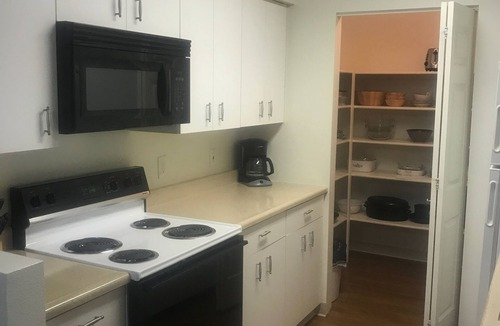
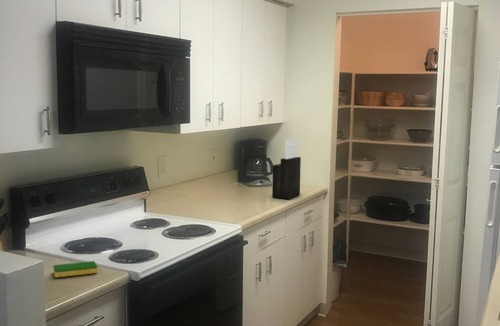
+ dish sponge (75, 269)
+ knife block (285, 167)
